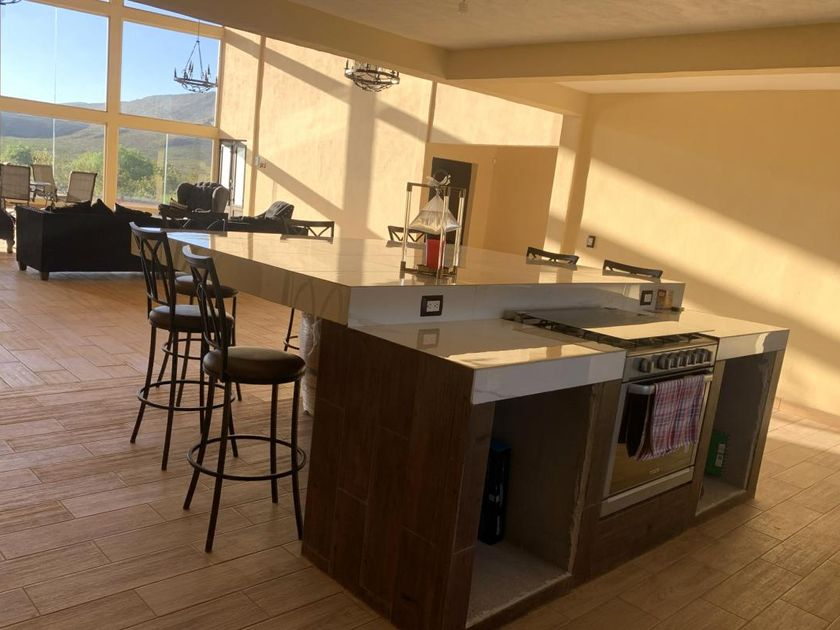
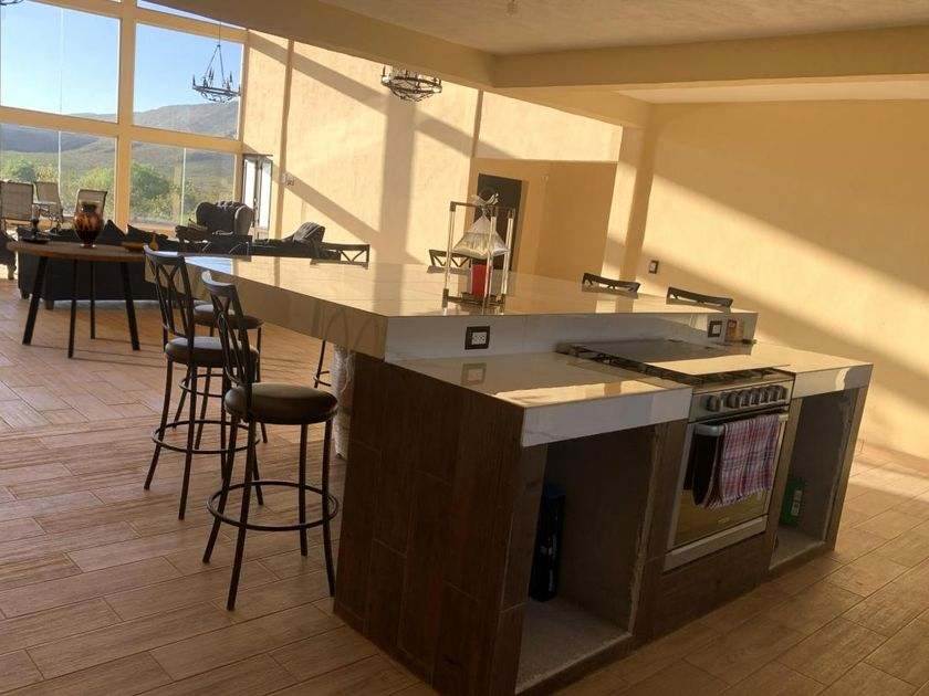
+ decorative bowl (142, 243)
+ vase (88, 223)
+ dining table (76, 298)
+ candle holder (34, 222)
